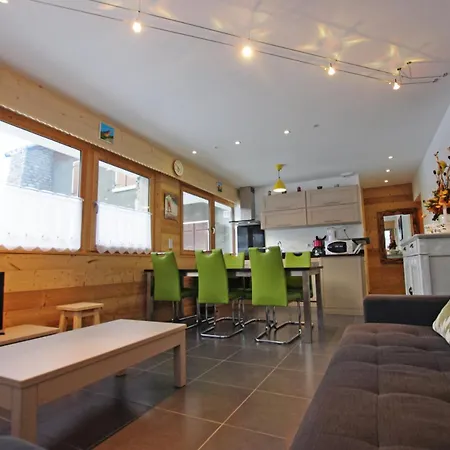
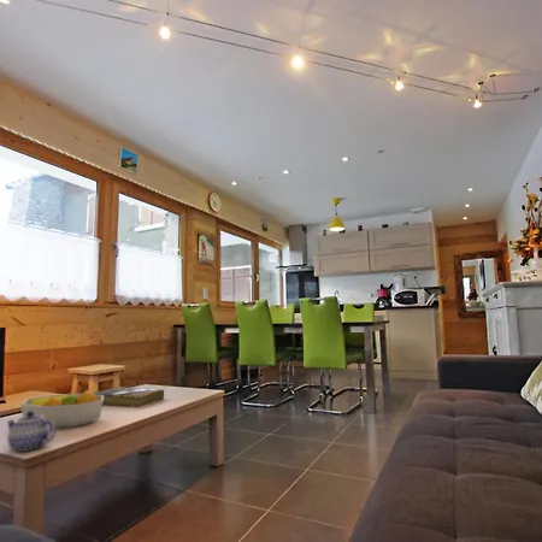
+ teapot (30, 429)
+ fruit bowl (64, 405)
+ book (128, 396)
